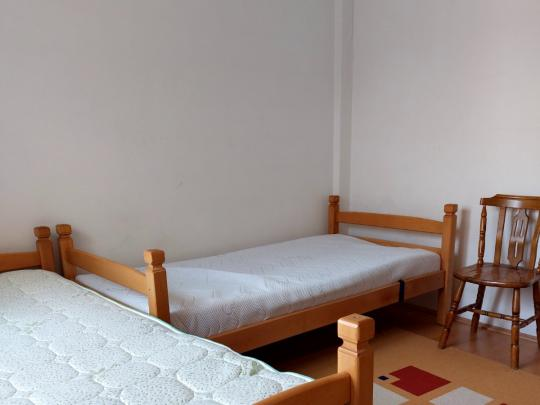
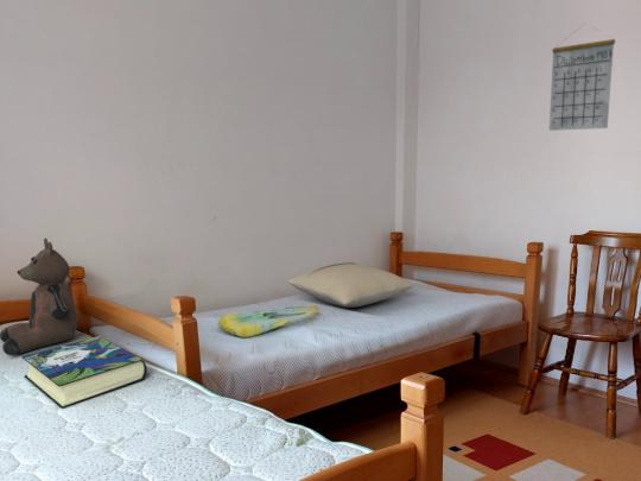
+ teddy bear (34, 293)
+ book (83, 367)
+ pillow (349, 284)
+ calendar (580, 76)
+ tote bag (272, 318)
